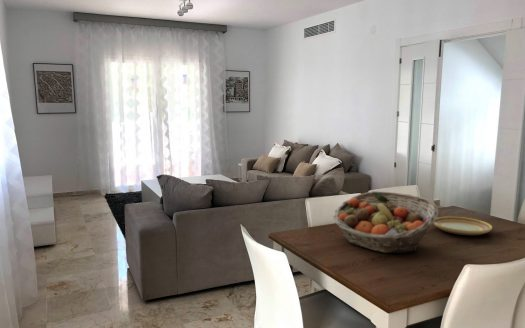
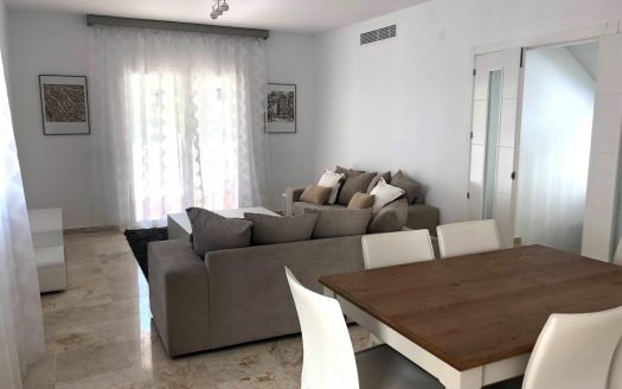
- fruit basket (383, 220)
- plate (461, 226)
